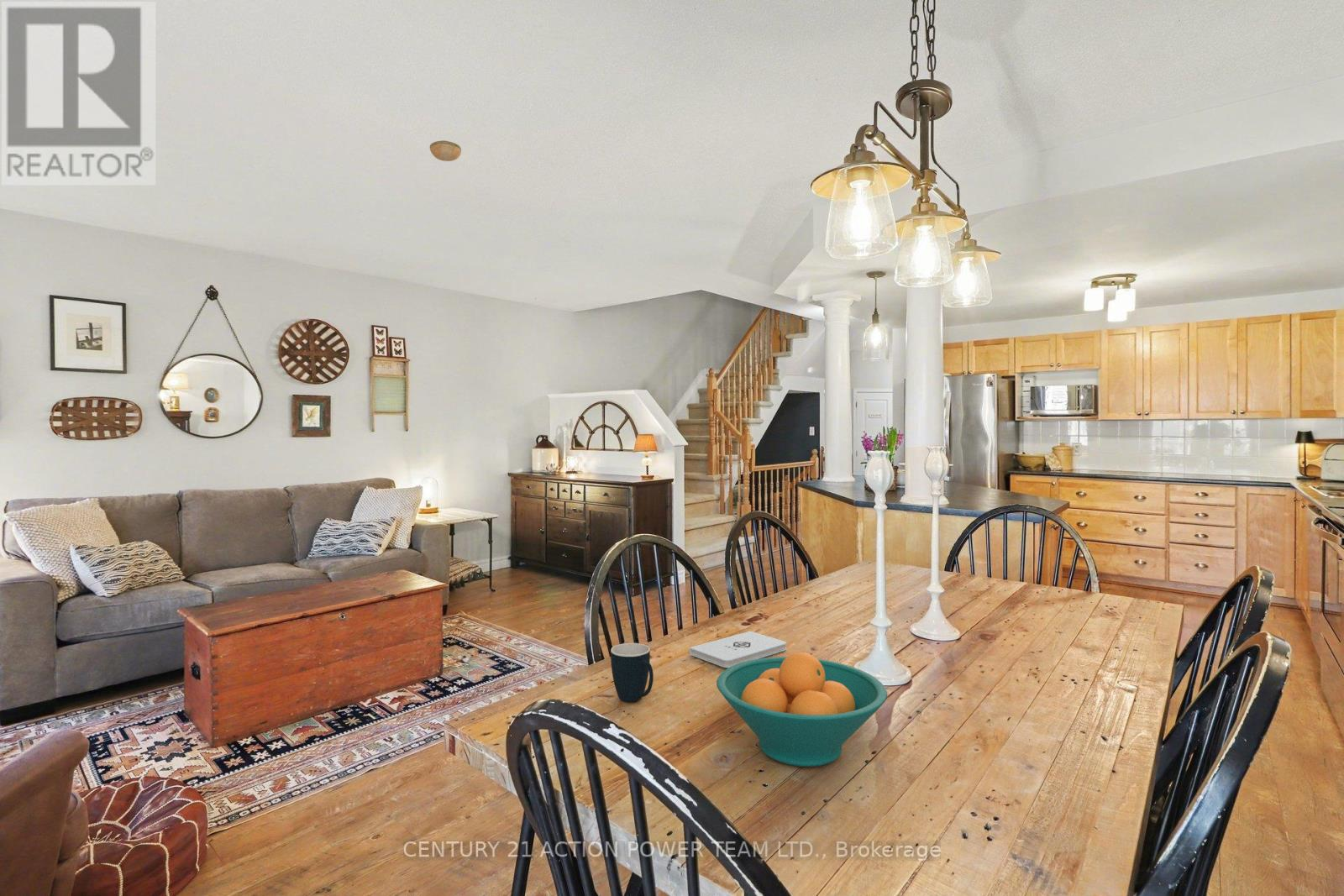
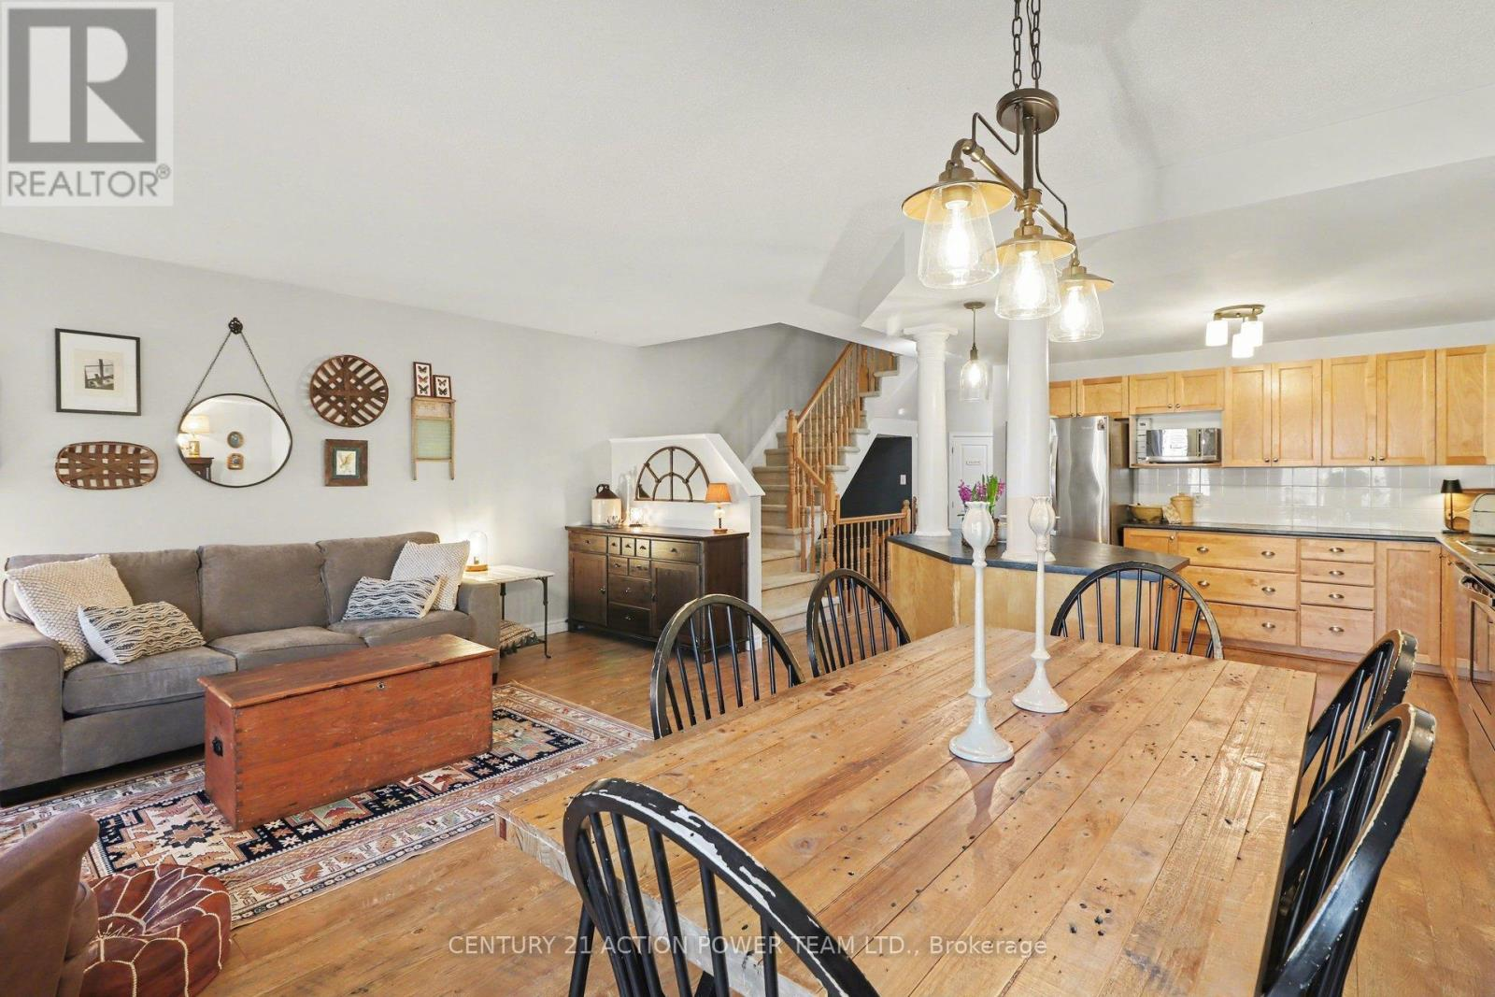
- smoke detector (445, 150)
- mug (635, 675)
- notepad (739, 648)
- fruit bowl (800, 701)
